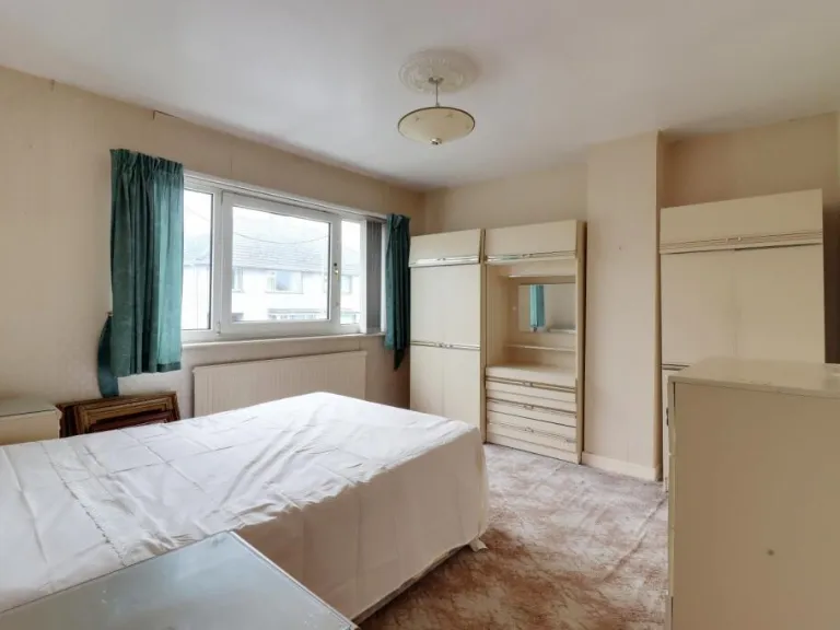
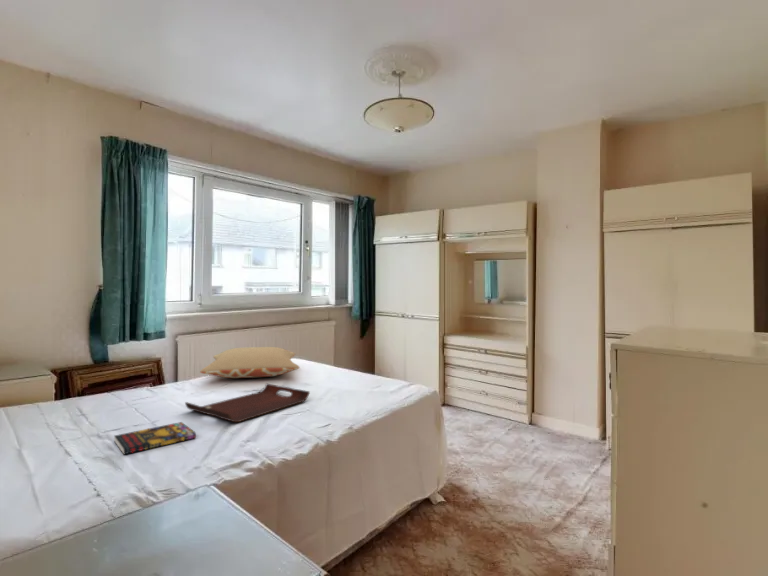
+ book (155, 436)
+ pillow (253, 361)
+ serving tray (250, 401)
